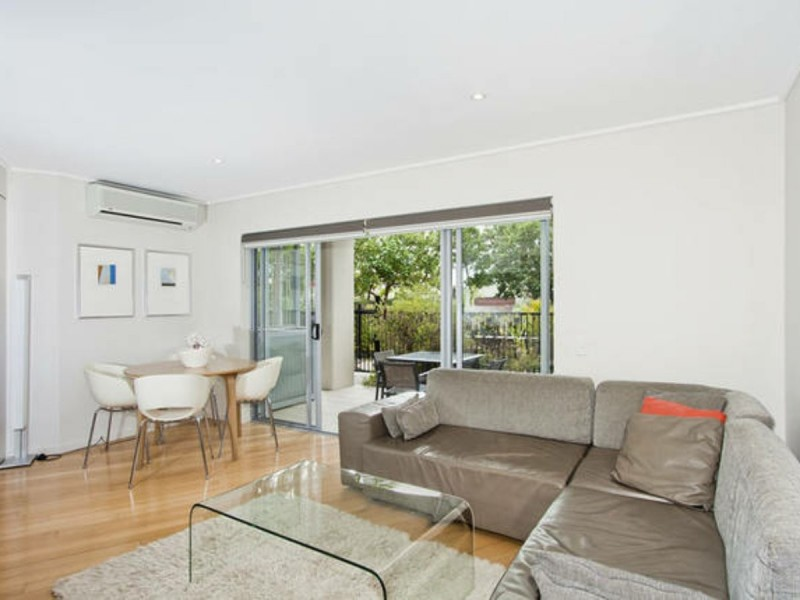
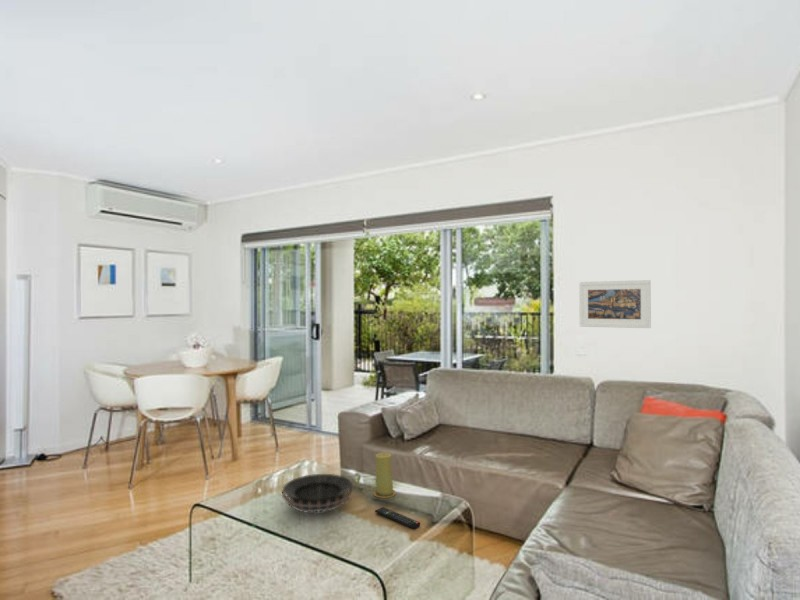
+ decorative bowl (318, 496)
+ remote control (397, 518)
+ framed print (613, 304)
+ candle (384, 473)
